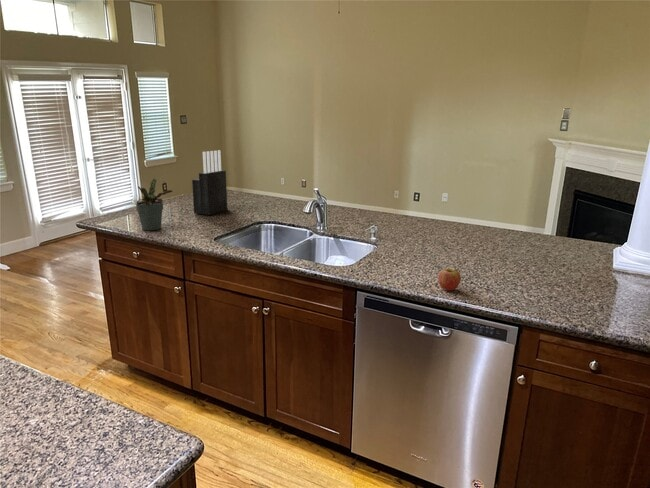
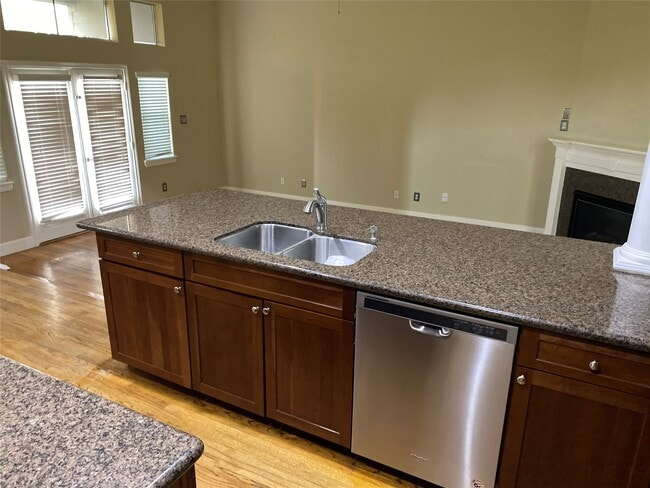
- fruit (449, 278)
- knife block (207, 181)
- potted plant (154, 203)
